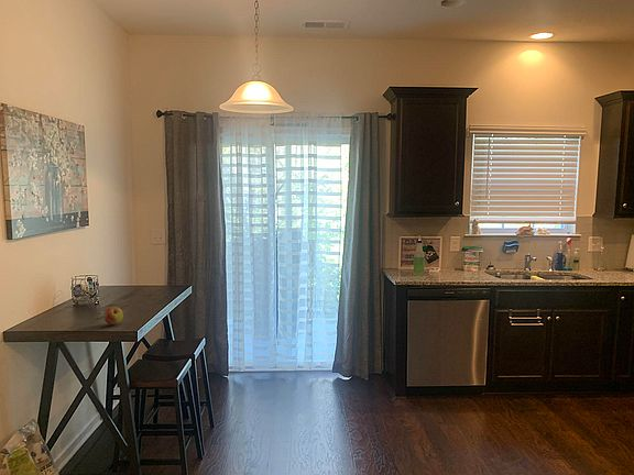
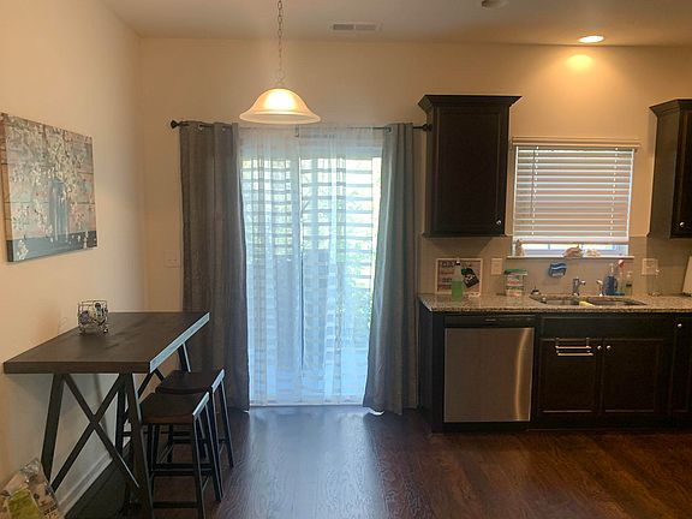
- apple (113, 316)
